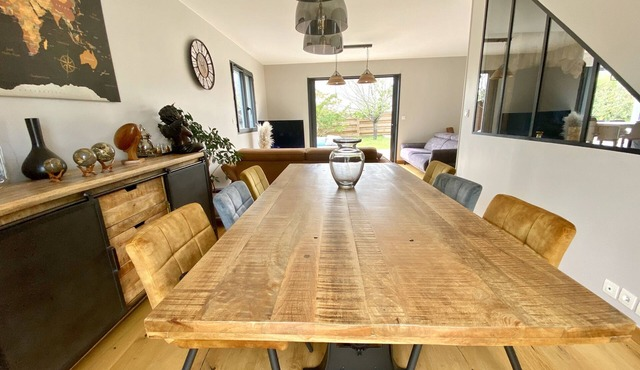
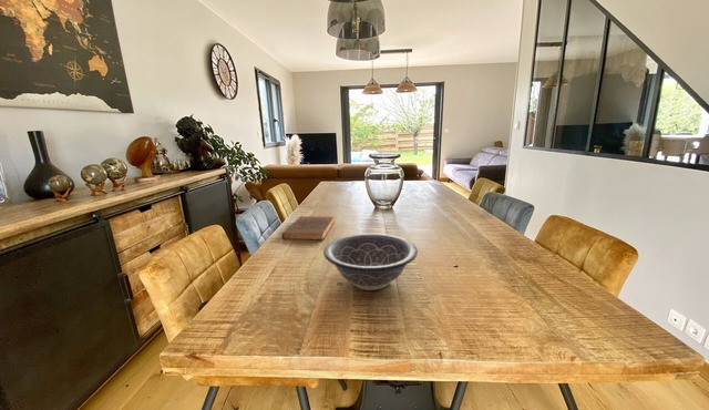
+ book (310, 226)
+ decorative bowl (370, 264)
